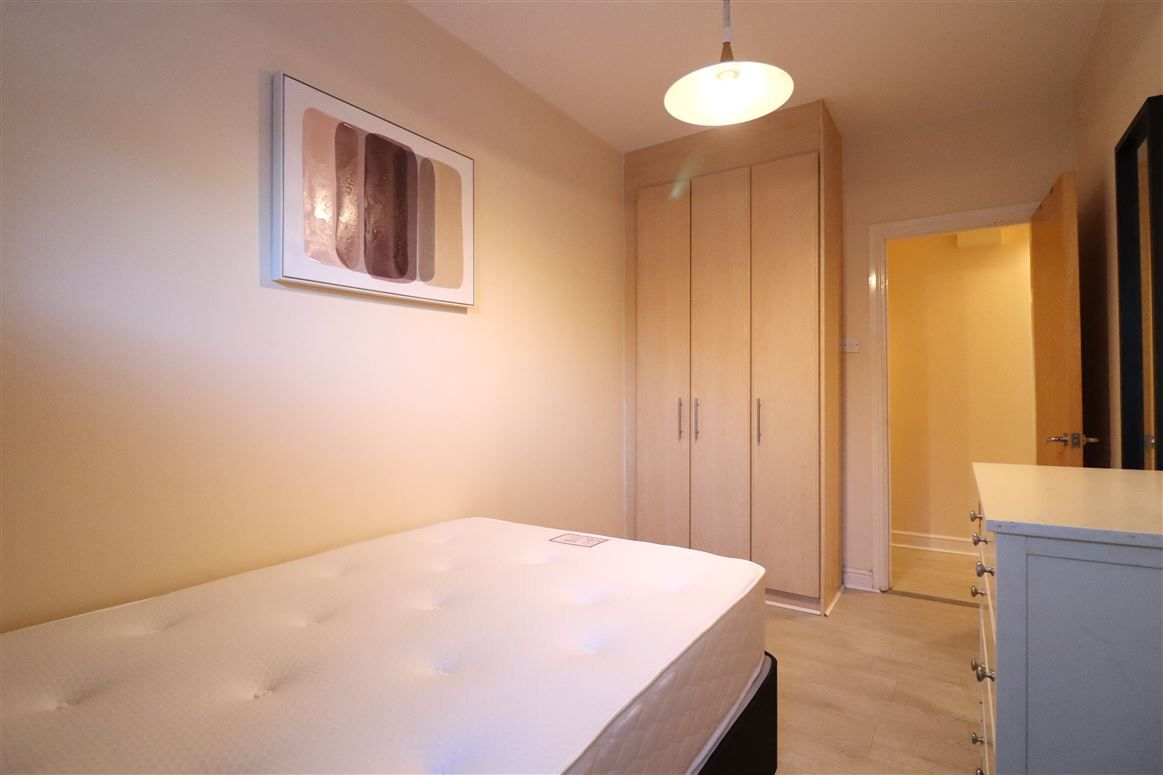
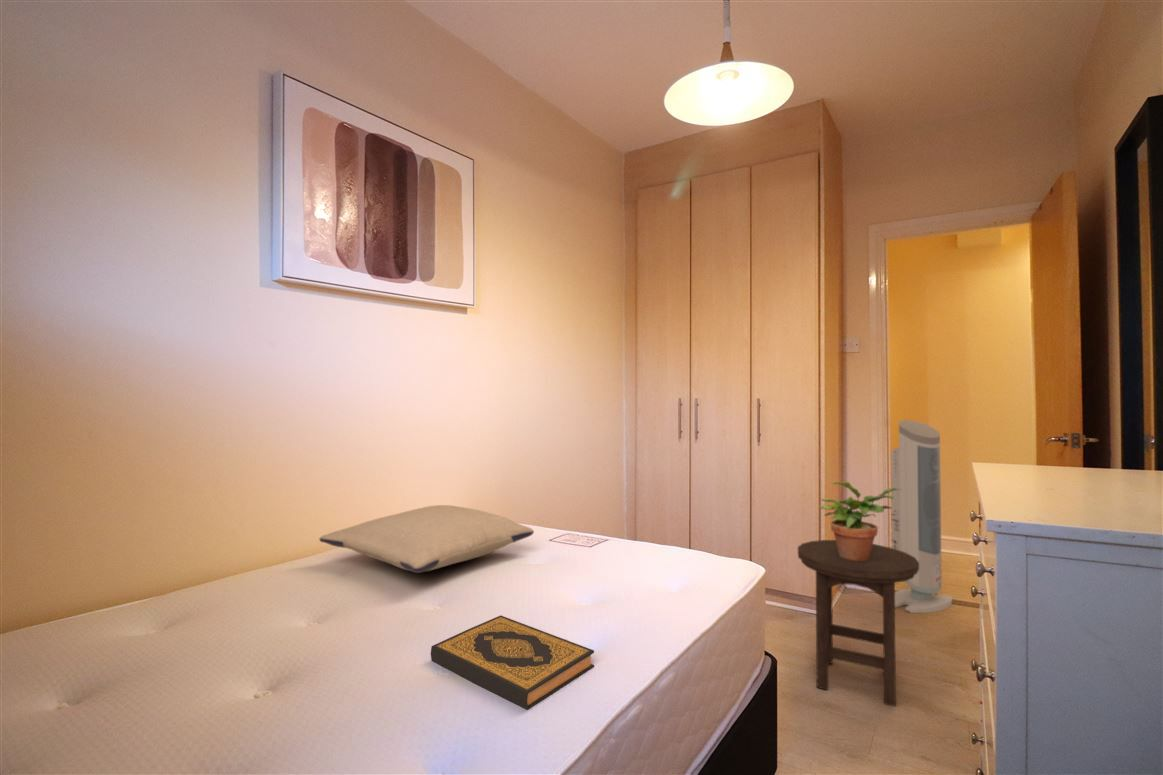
+ stool (855, 628)
+ air purifier (919, 510)
+ pillow (430, 536)
+ hardback book (511, 656)
+ potted plant (859, 517)
